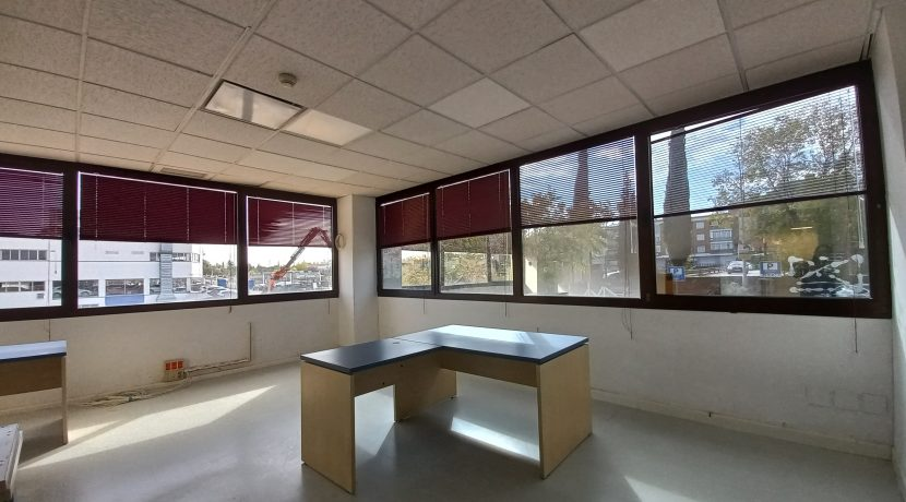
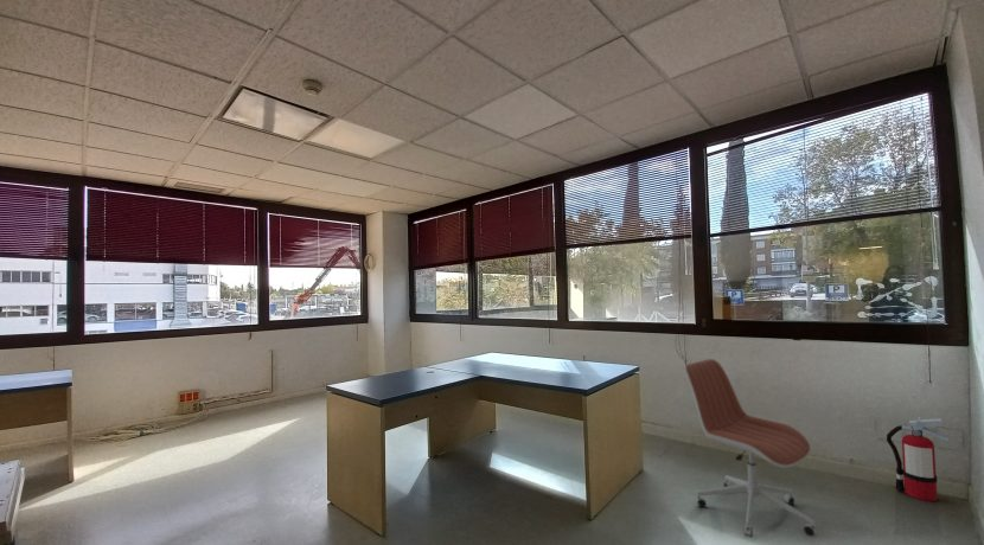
+ office chair (747, 438)
+ fire extinguisher (916, 454)
